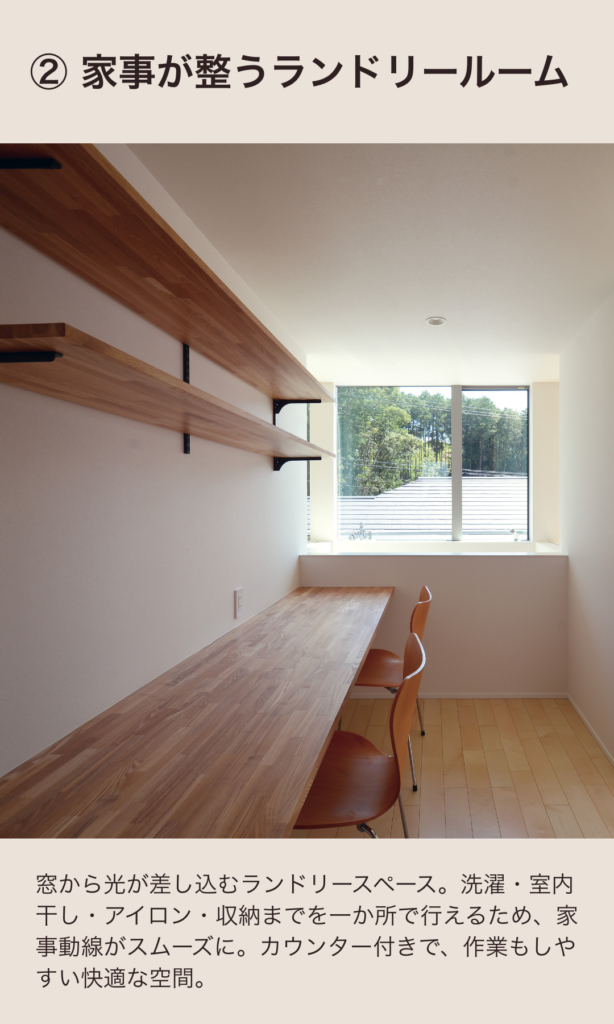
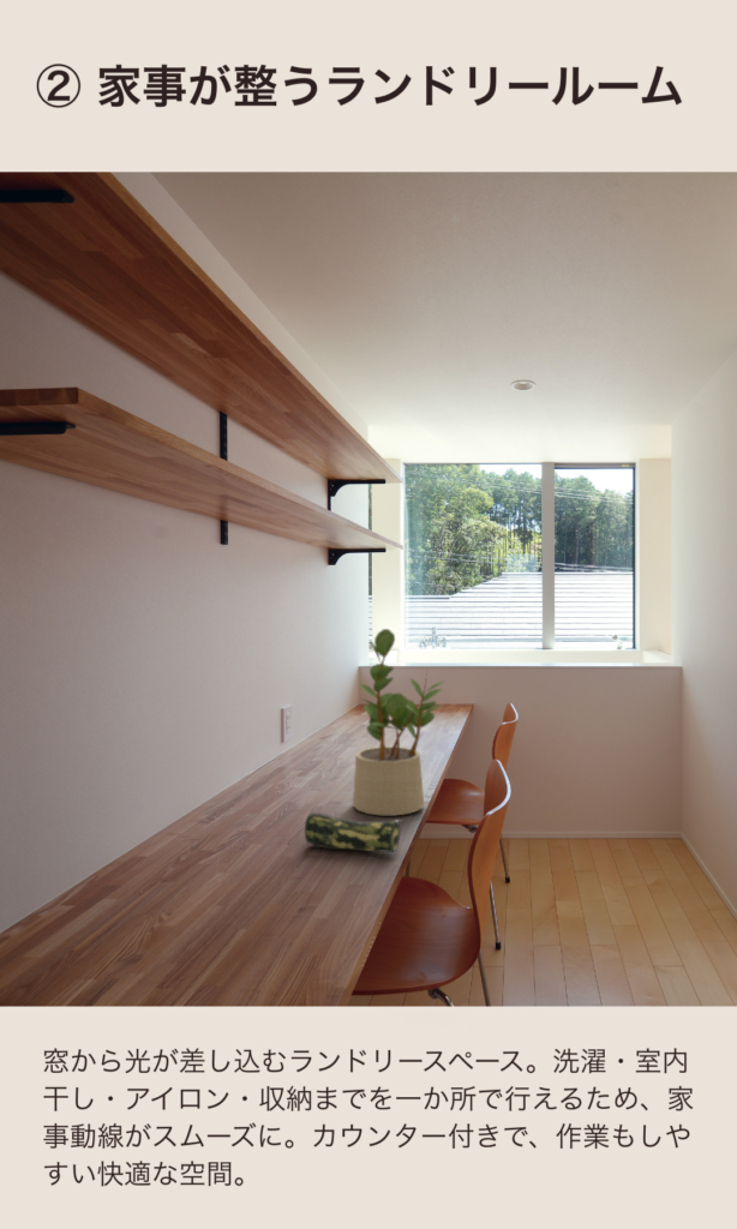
+ pencil case (354, 833)
+ potted plant (397, 718)
